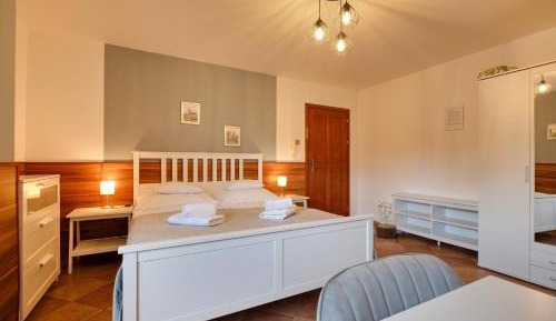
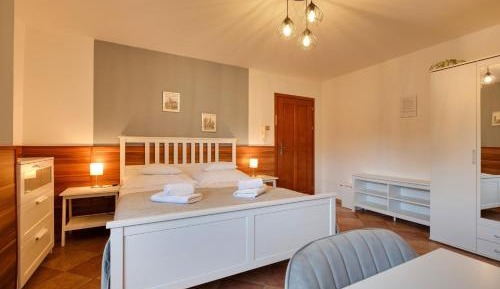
- decorative plant (385, 218)
